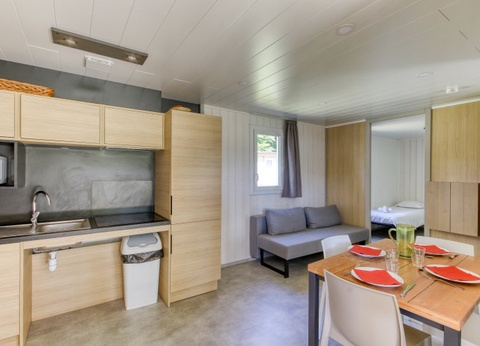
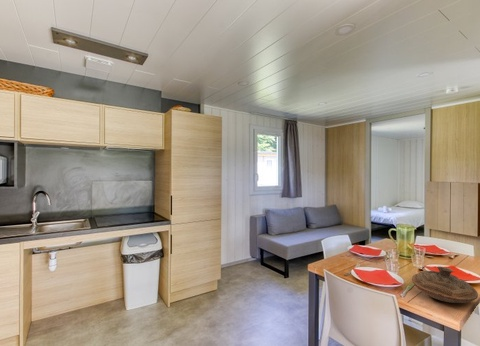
+ decorative bowl (442, 282)
